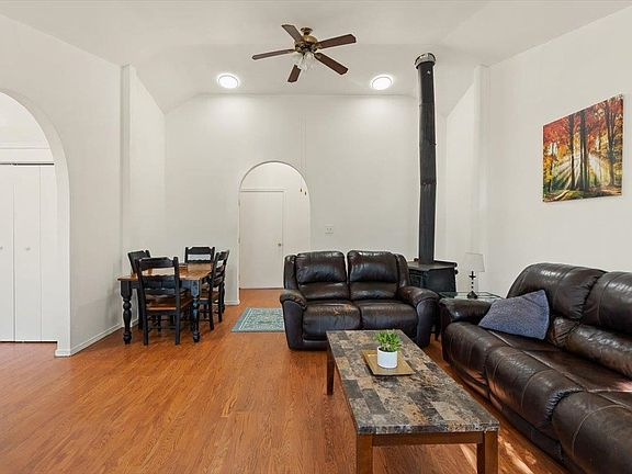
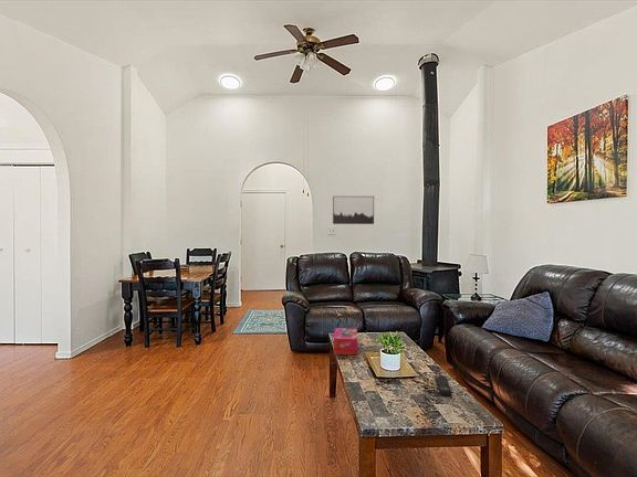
+ remote control (442, 384)
+ wall art (353, 210)
+ tissue box (345, 340)
